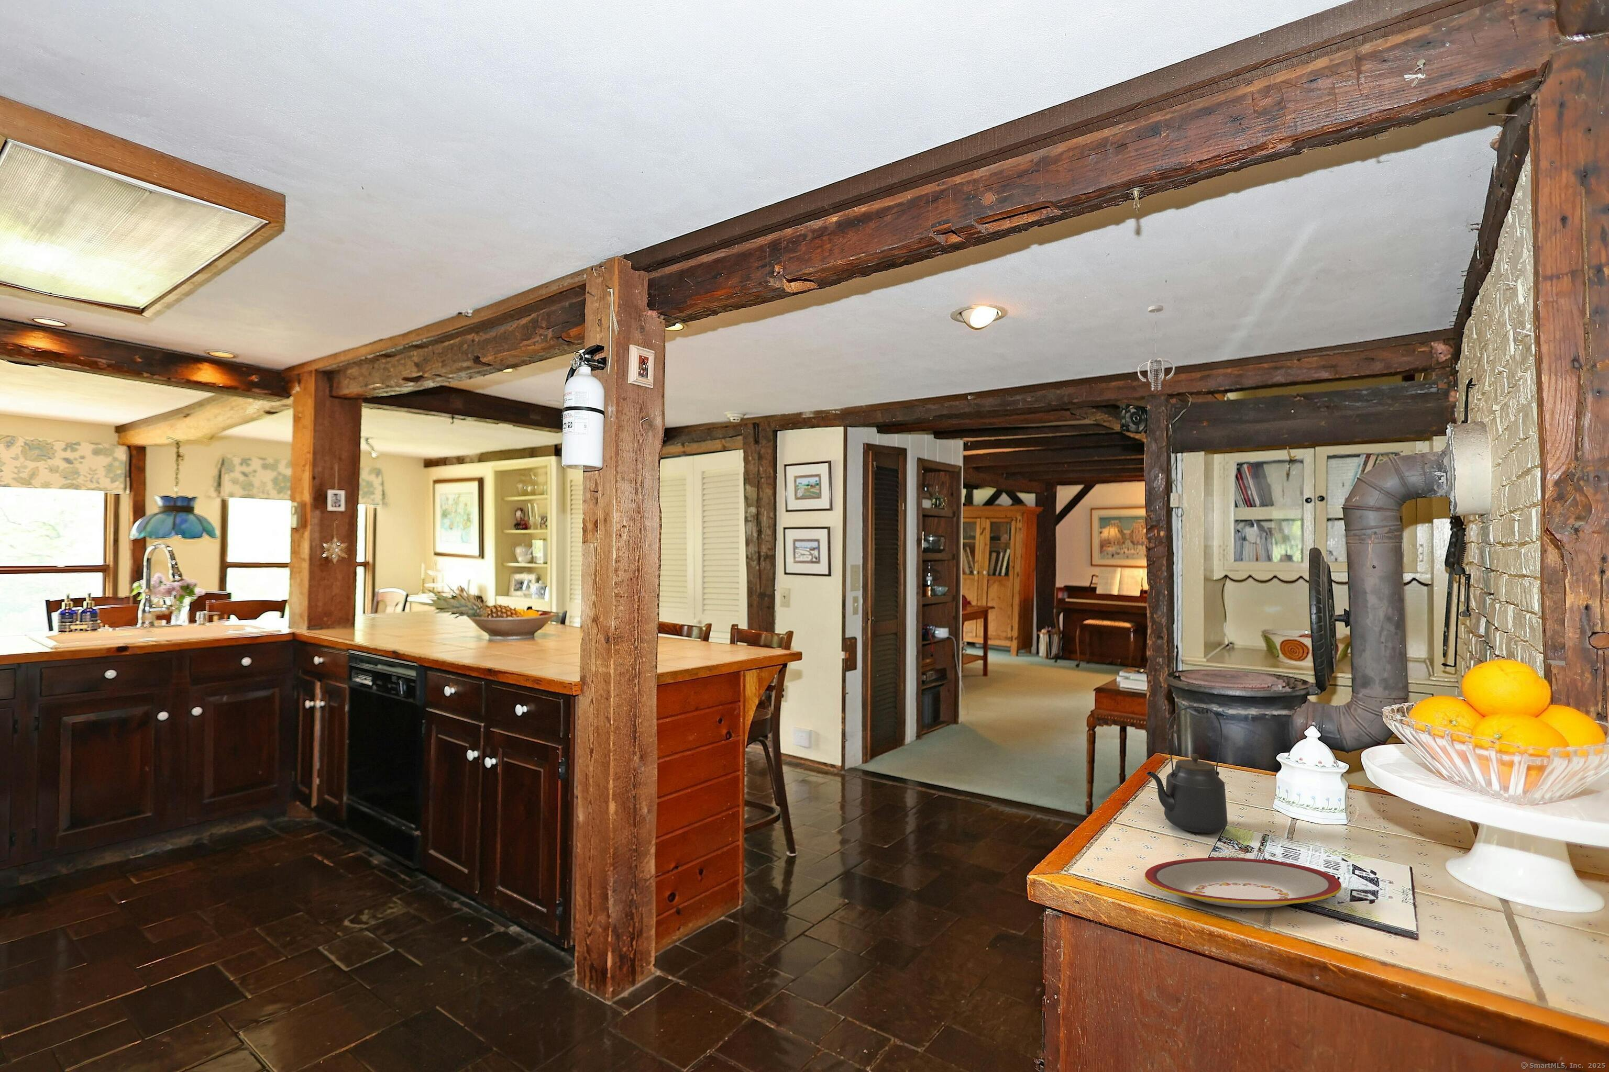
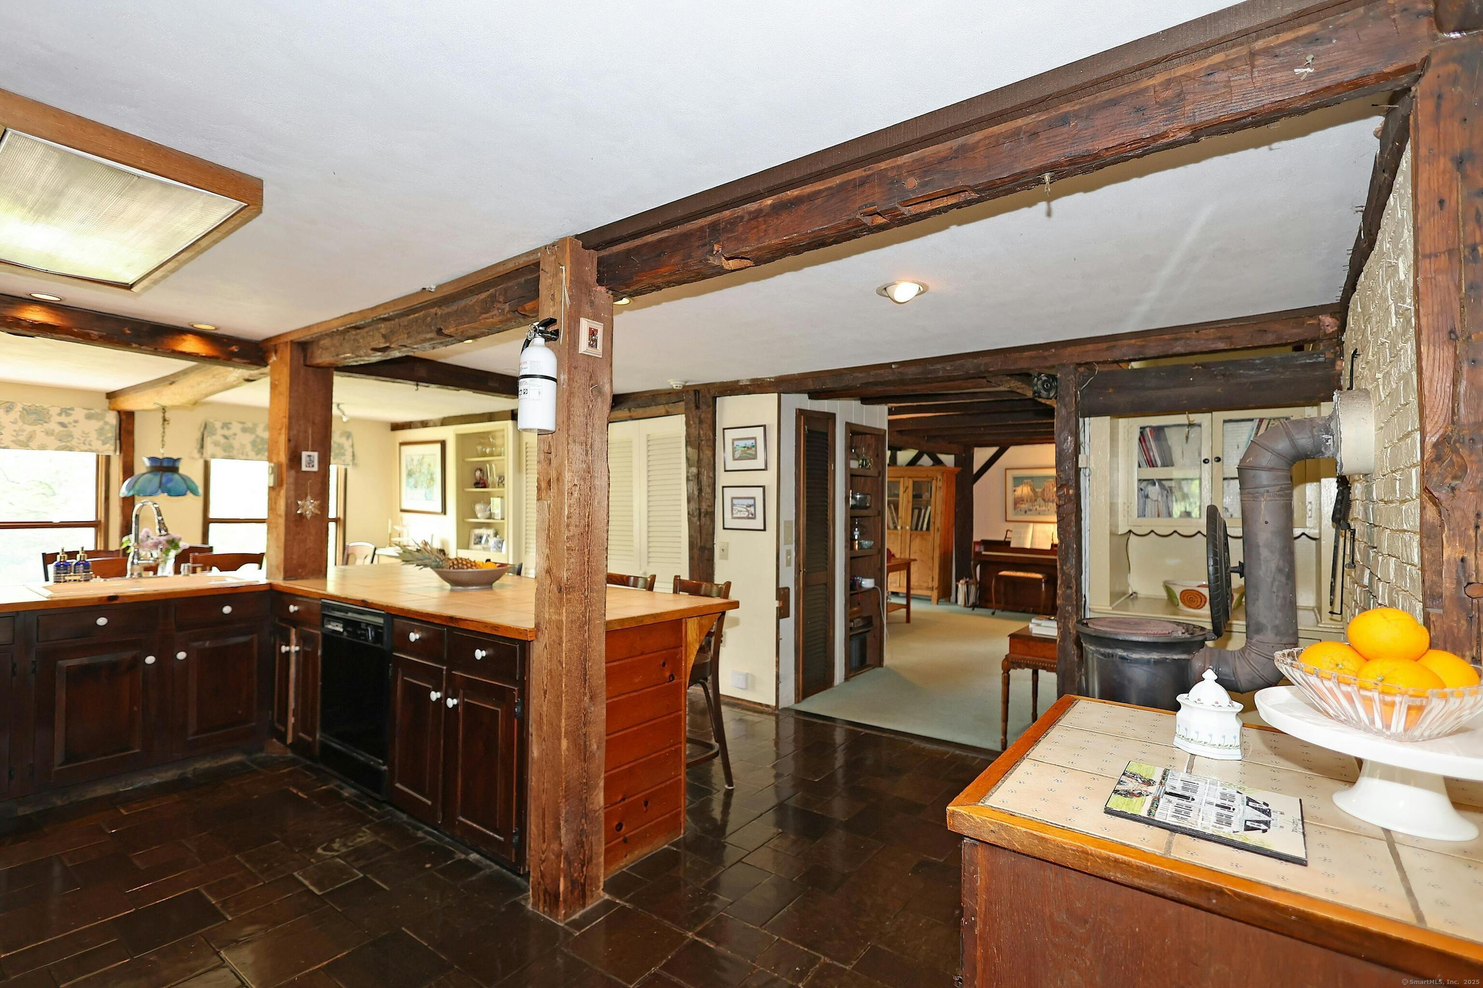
- pendant light (1155, 348)
- kettle (1184, 767)
- plate (1241, 887)
